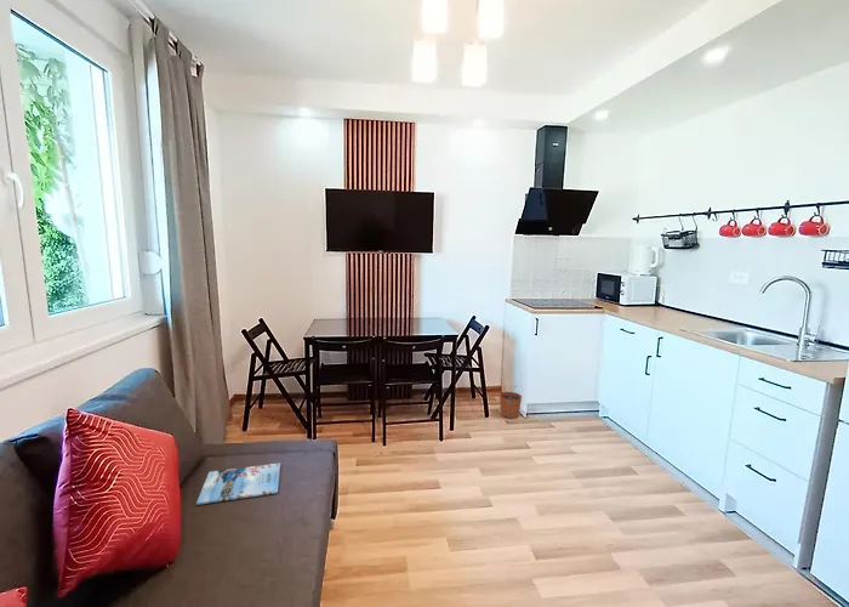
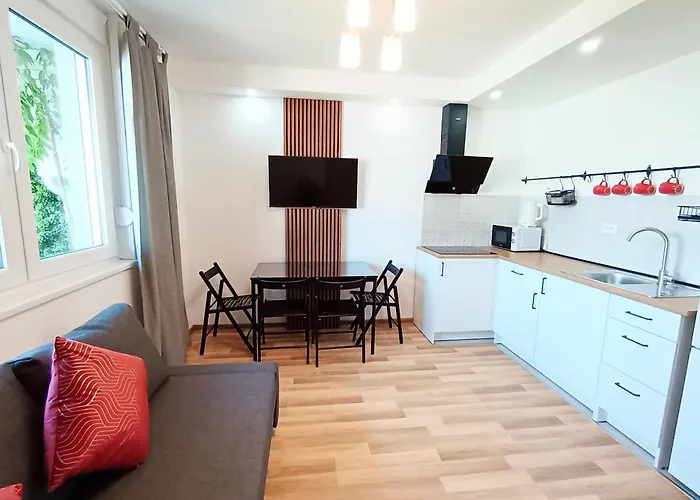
- magazine (241, 482)
- plant pot (509, 399)
